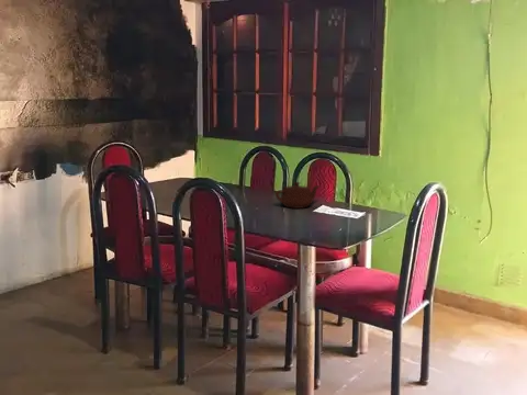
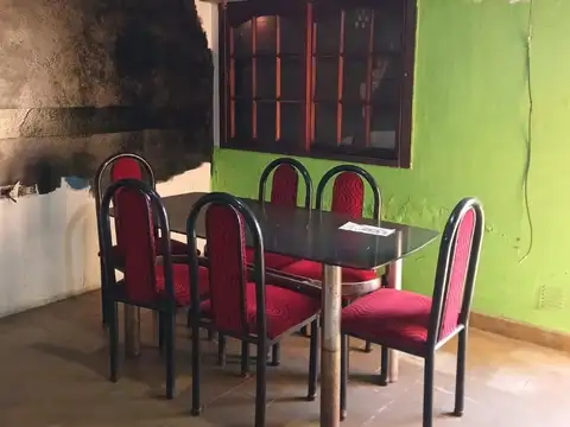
- teapot (298, 194)
